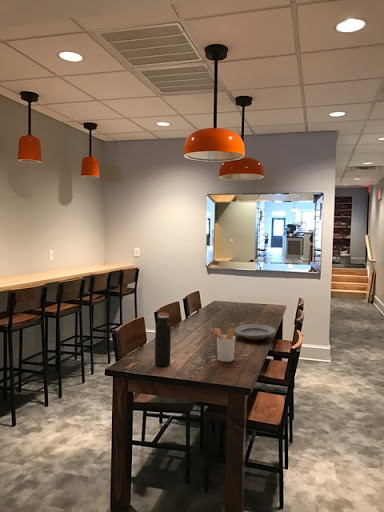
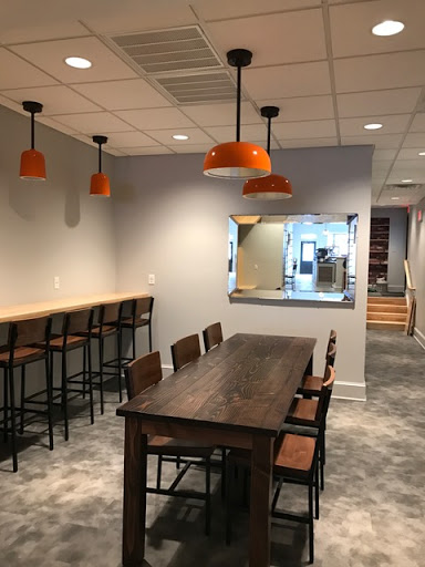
- utensil holder (221, 343)
- plate (254, 333)
- water bottle (162, 338)
